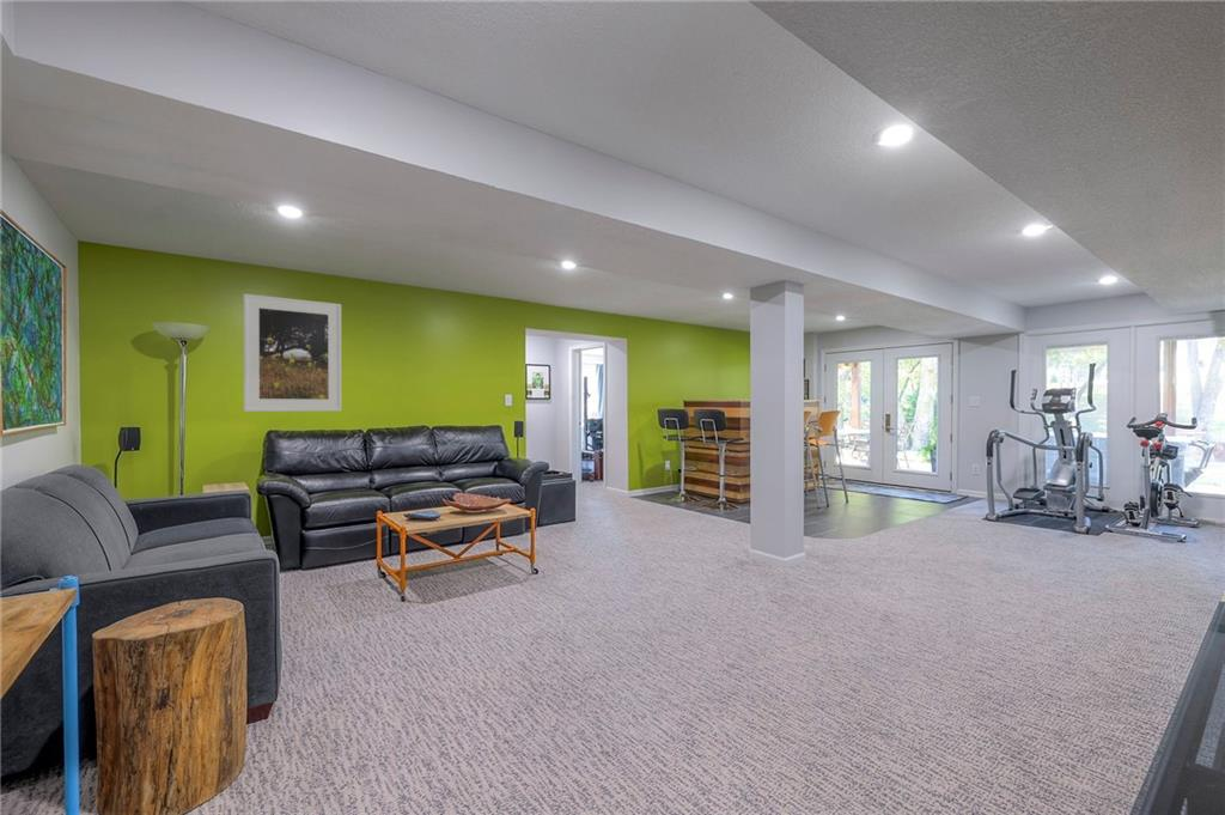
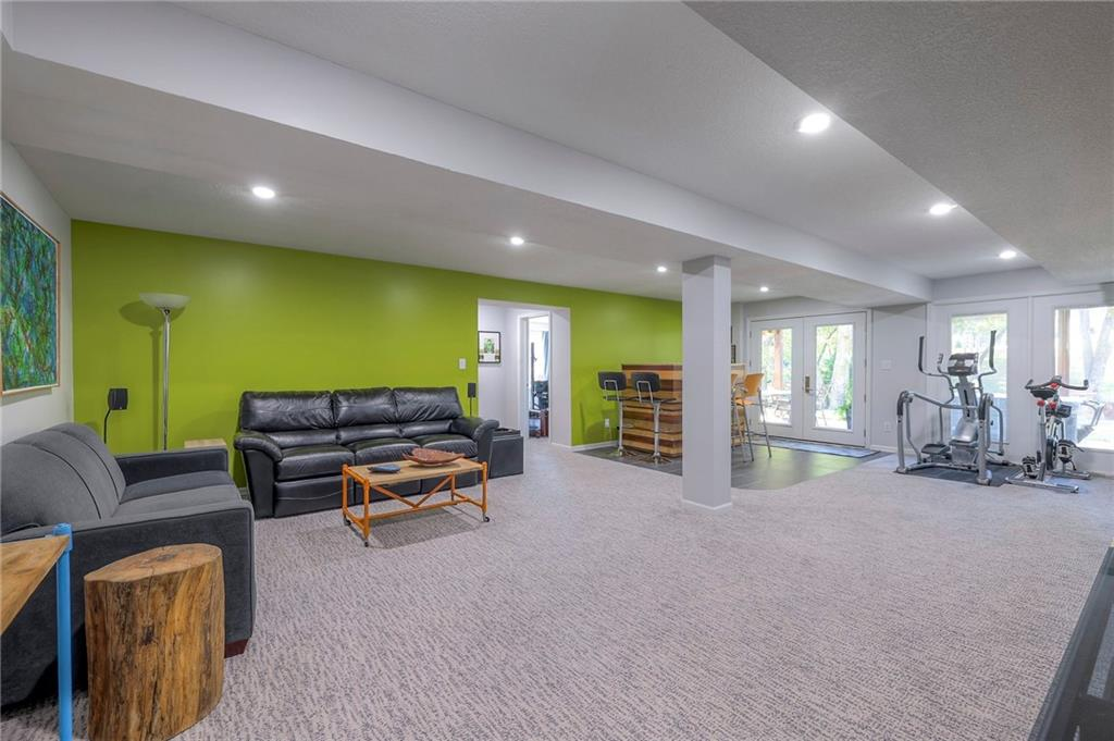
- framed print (294, 354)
